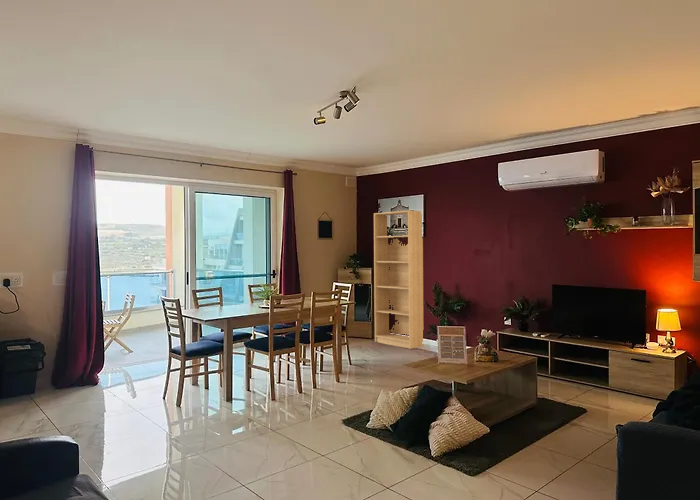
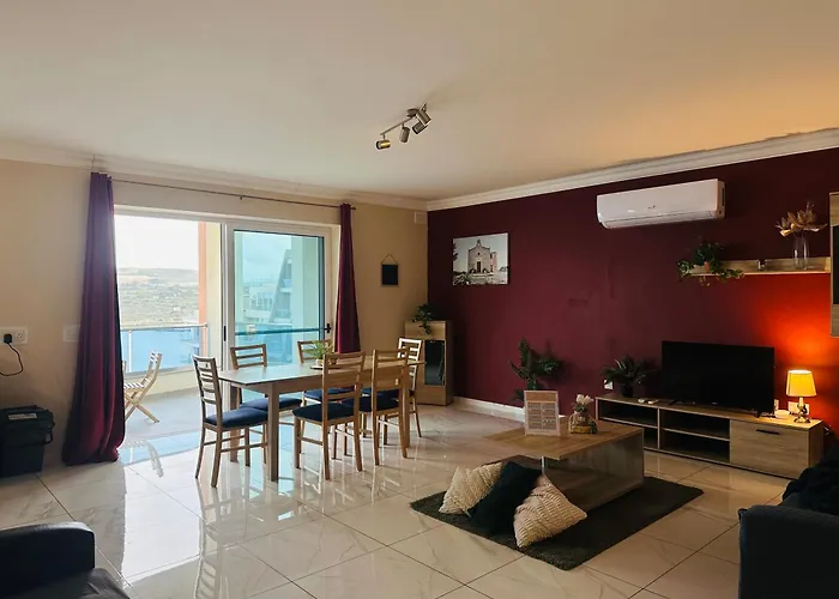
- bookshelf (398, 278)
